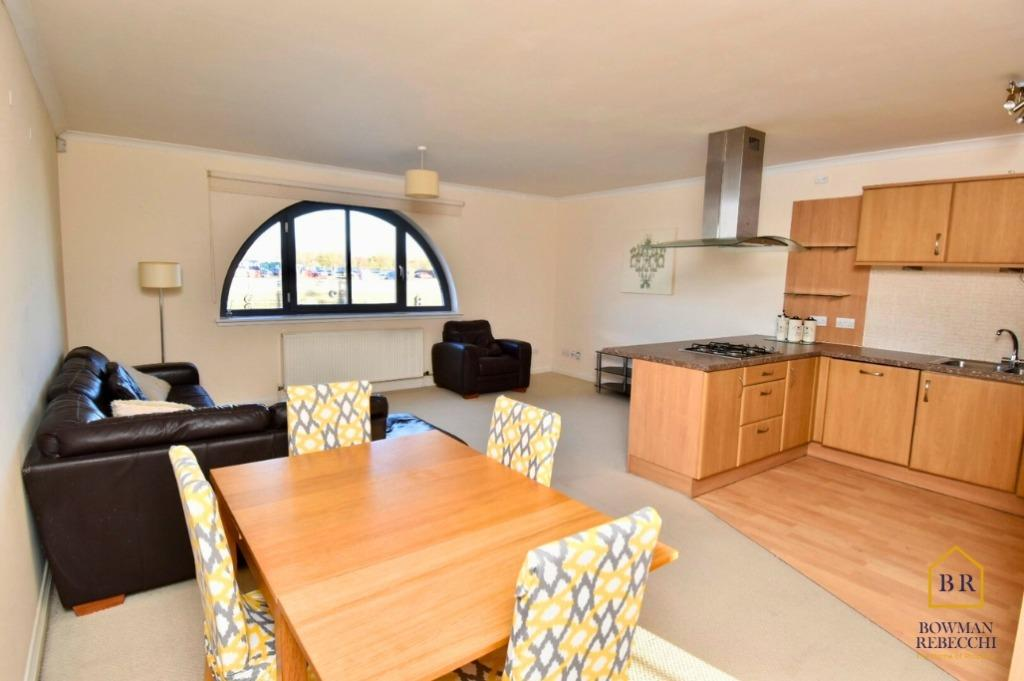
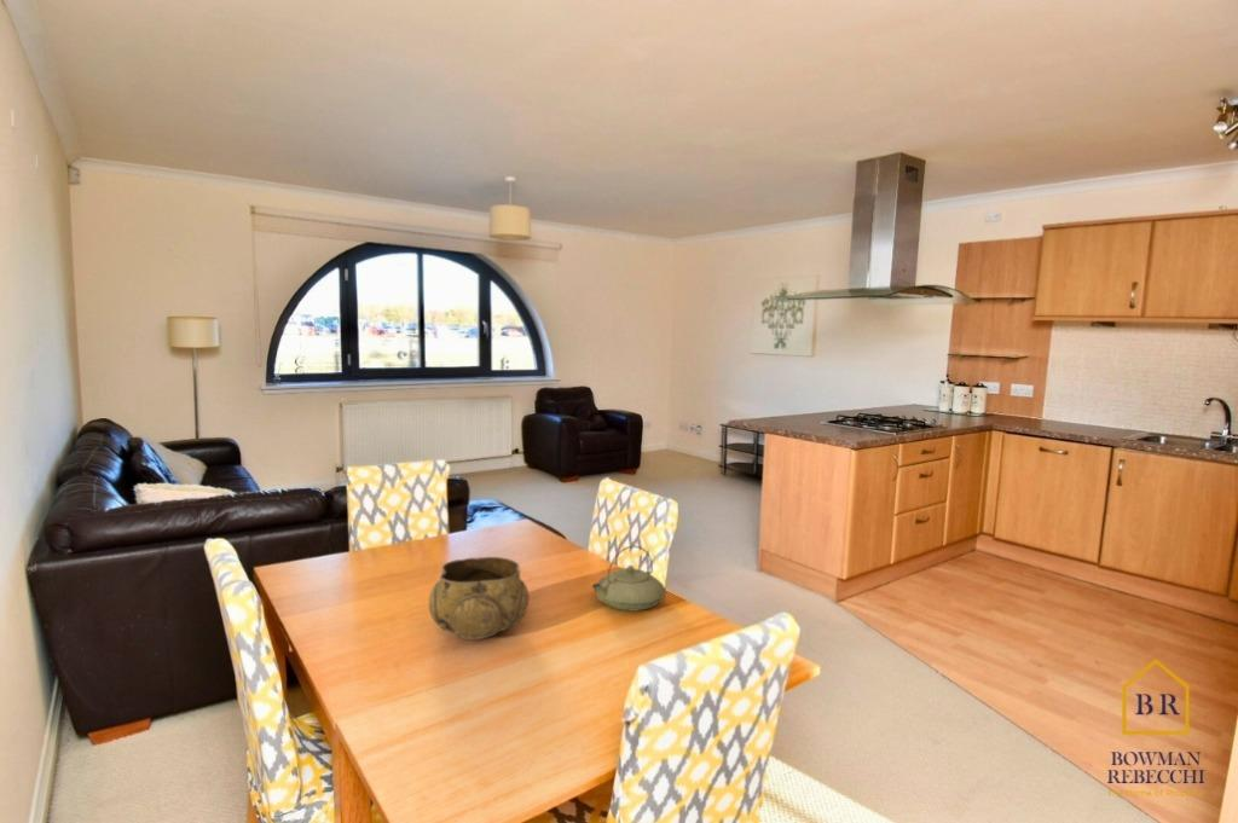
+ decorative bowl (479, 599)
+ teapot (626, 574)
